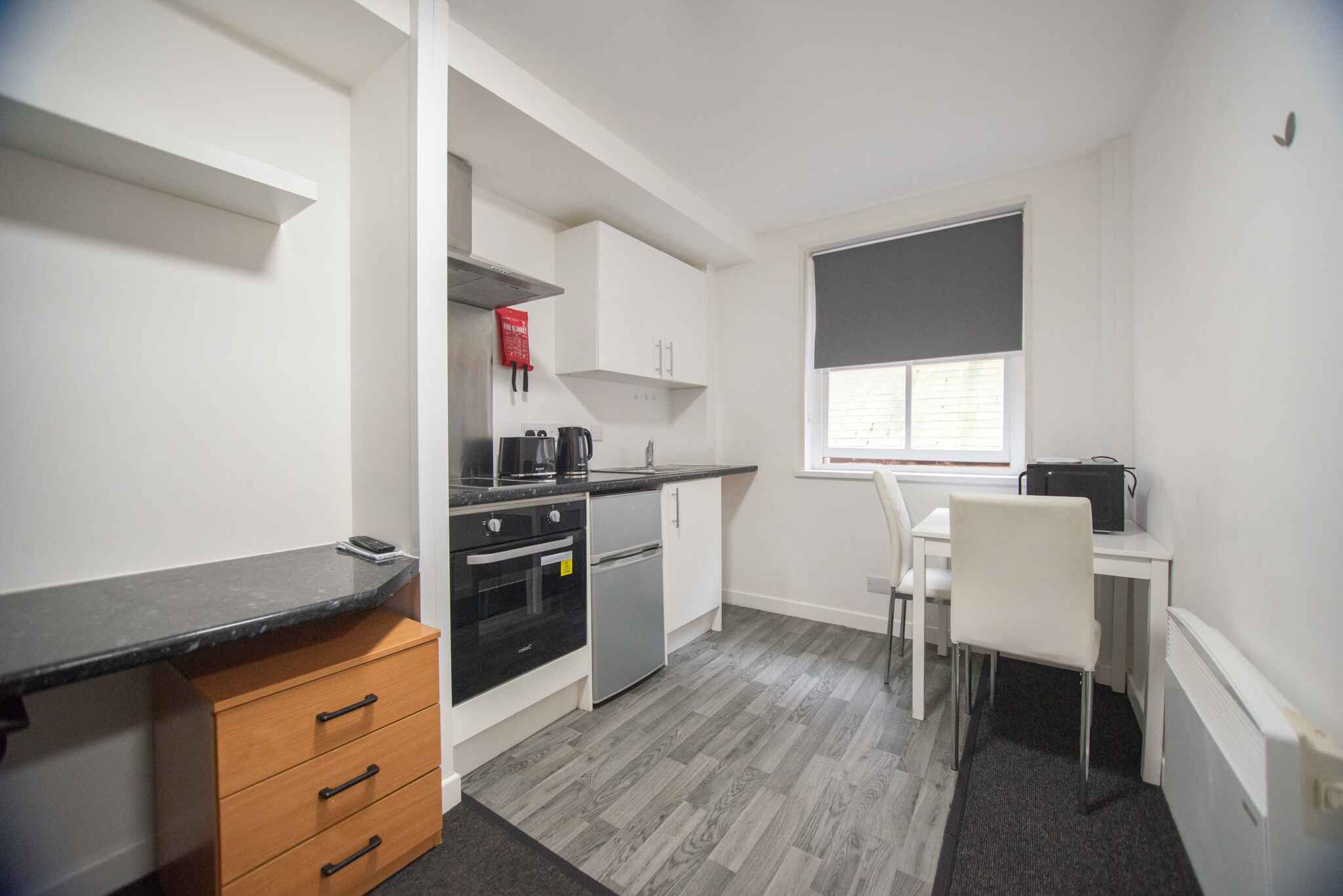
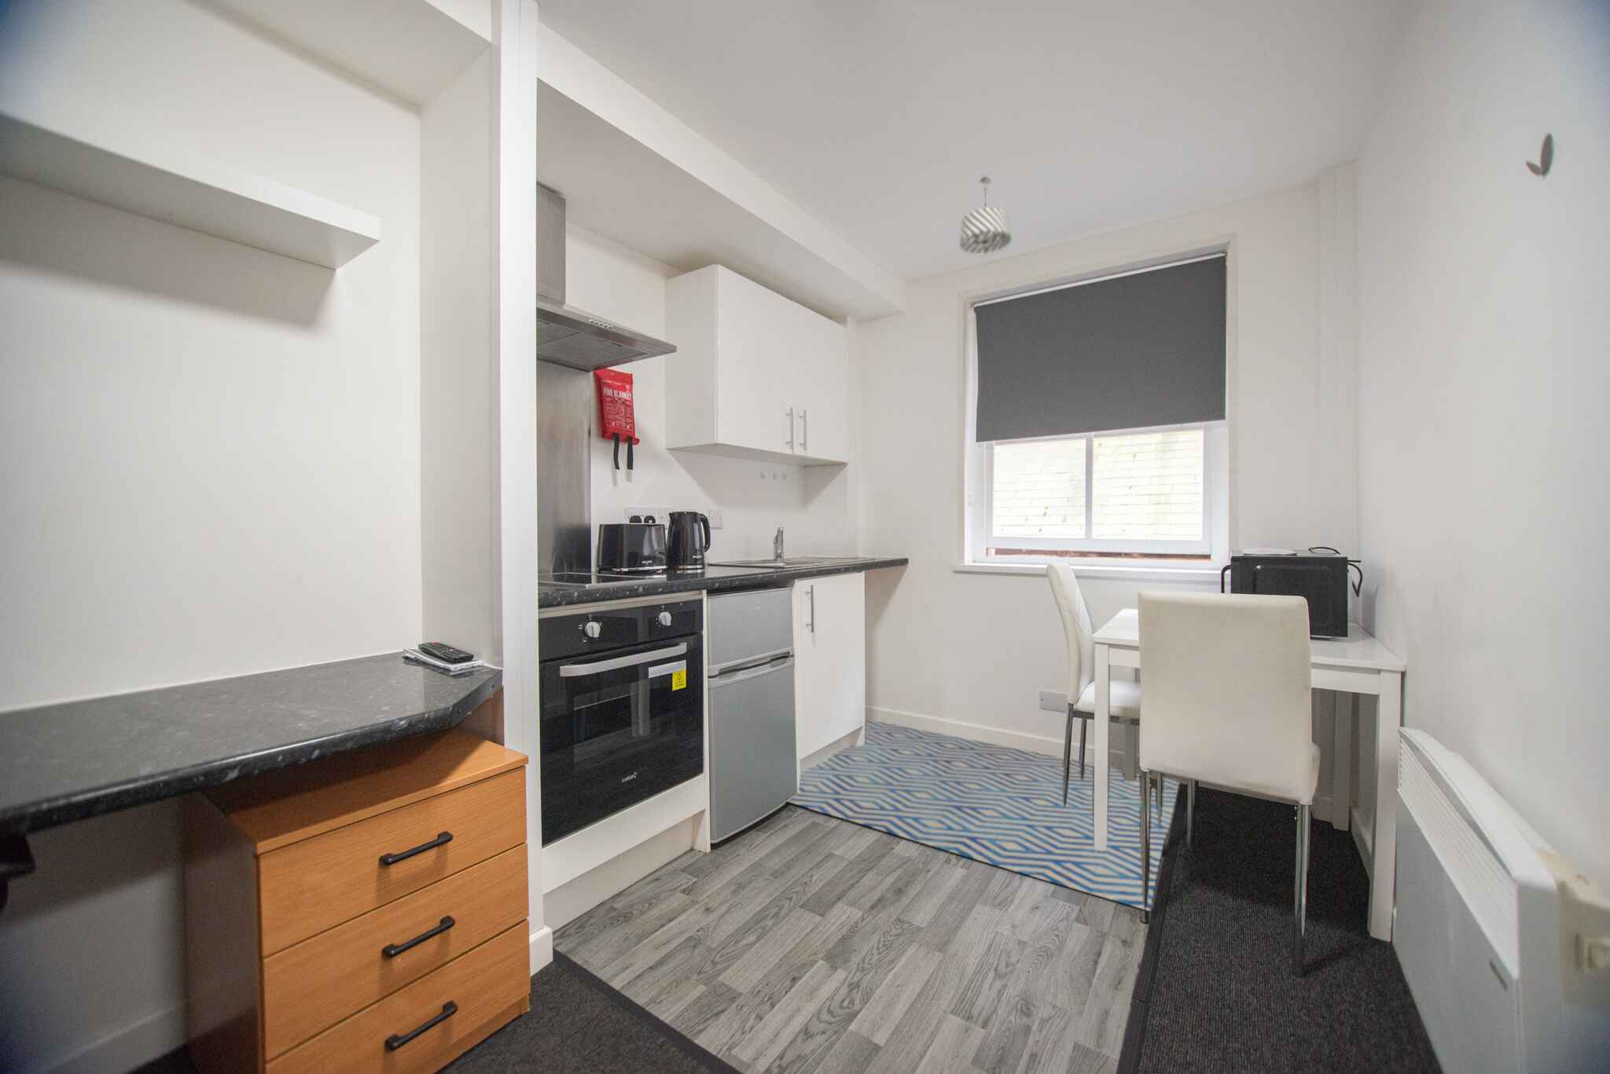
+ rug (943, 779)
+ pendant light (985, 216)
